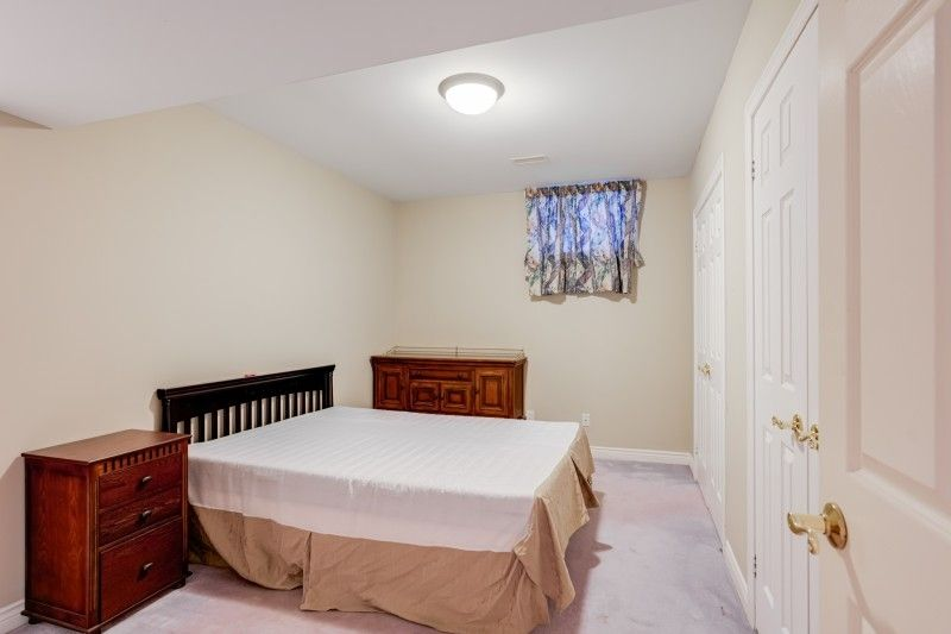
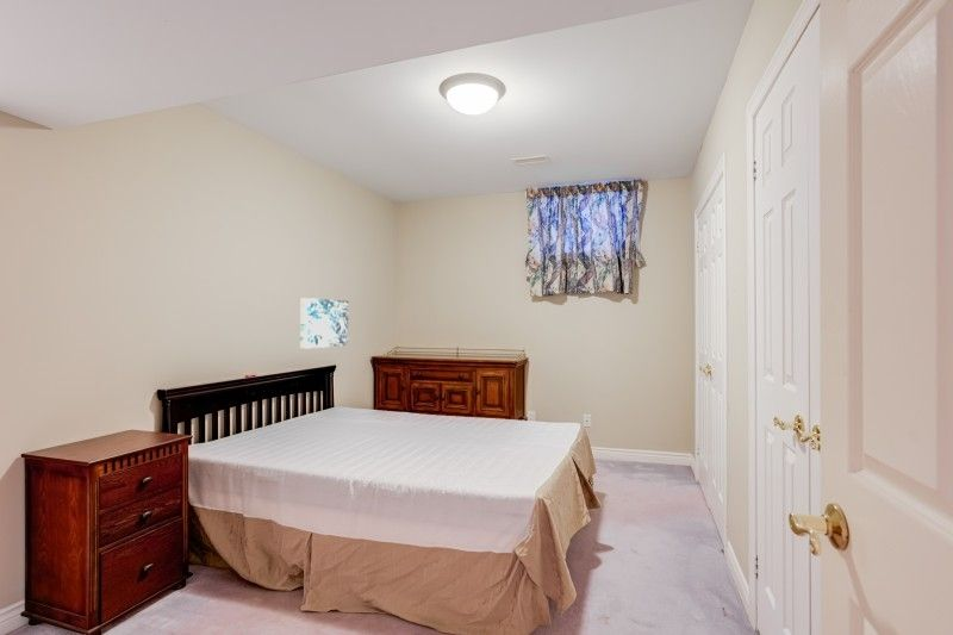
+ wall art (325, 323)
